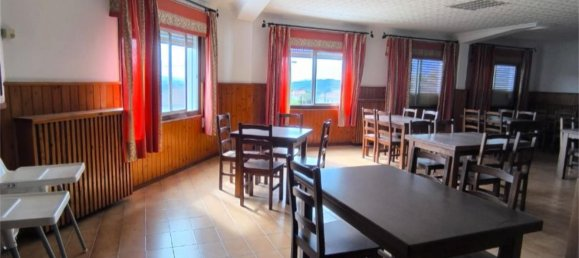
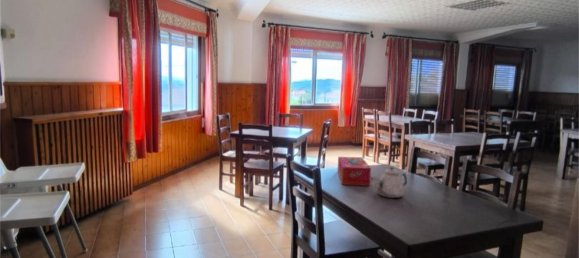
+ teapot (388, 181)
+ tissue box (352, 170)
